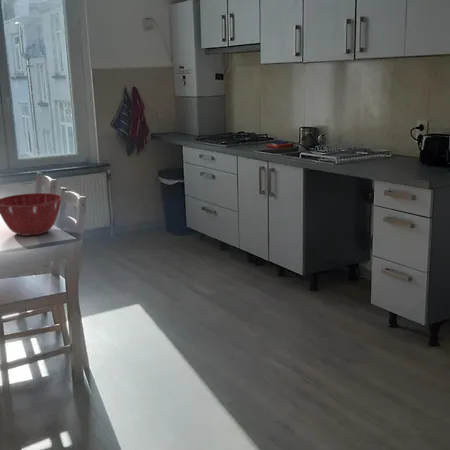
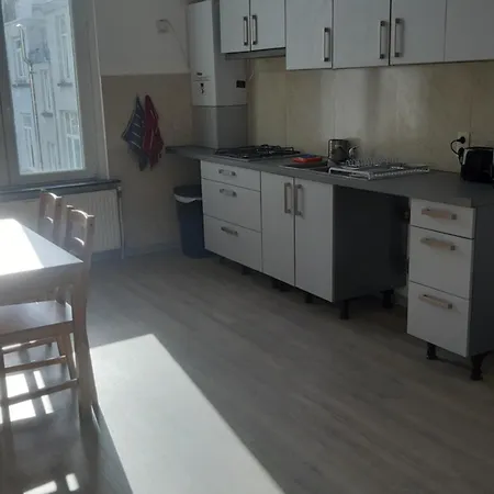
- mixing bowl (30, 215)
